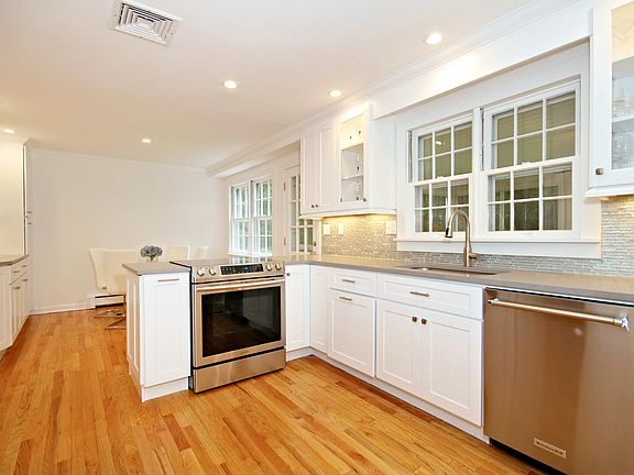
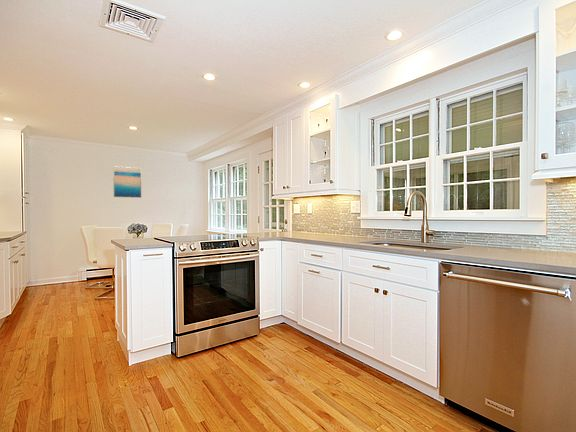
+ wall art (127, 182)
